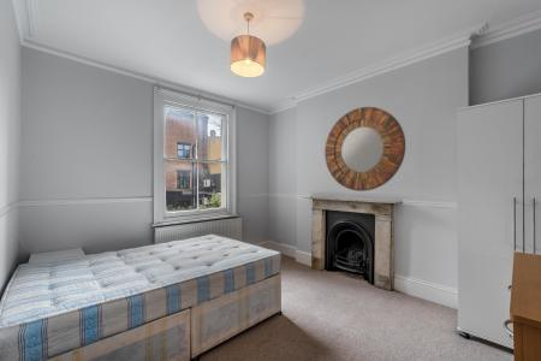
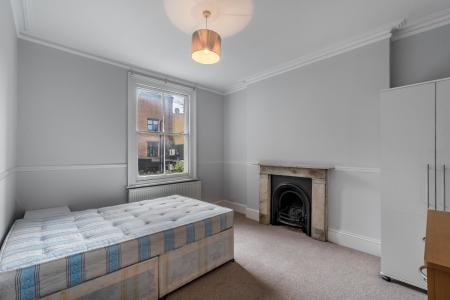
- home mirror (359, 149)
